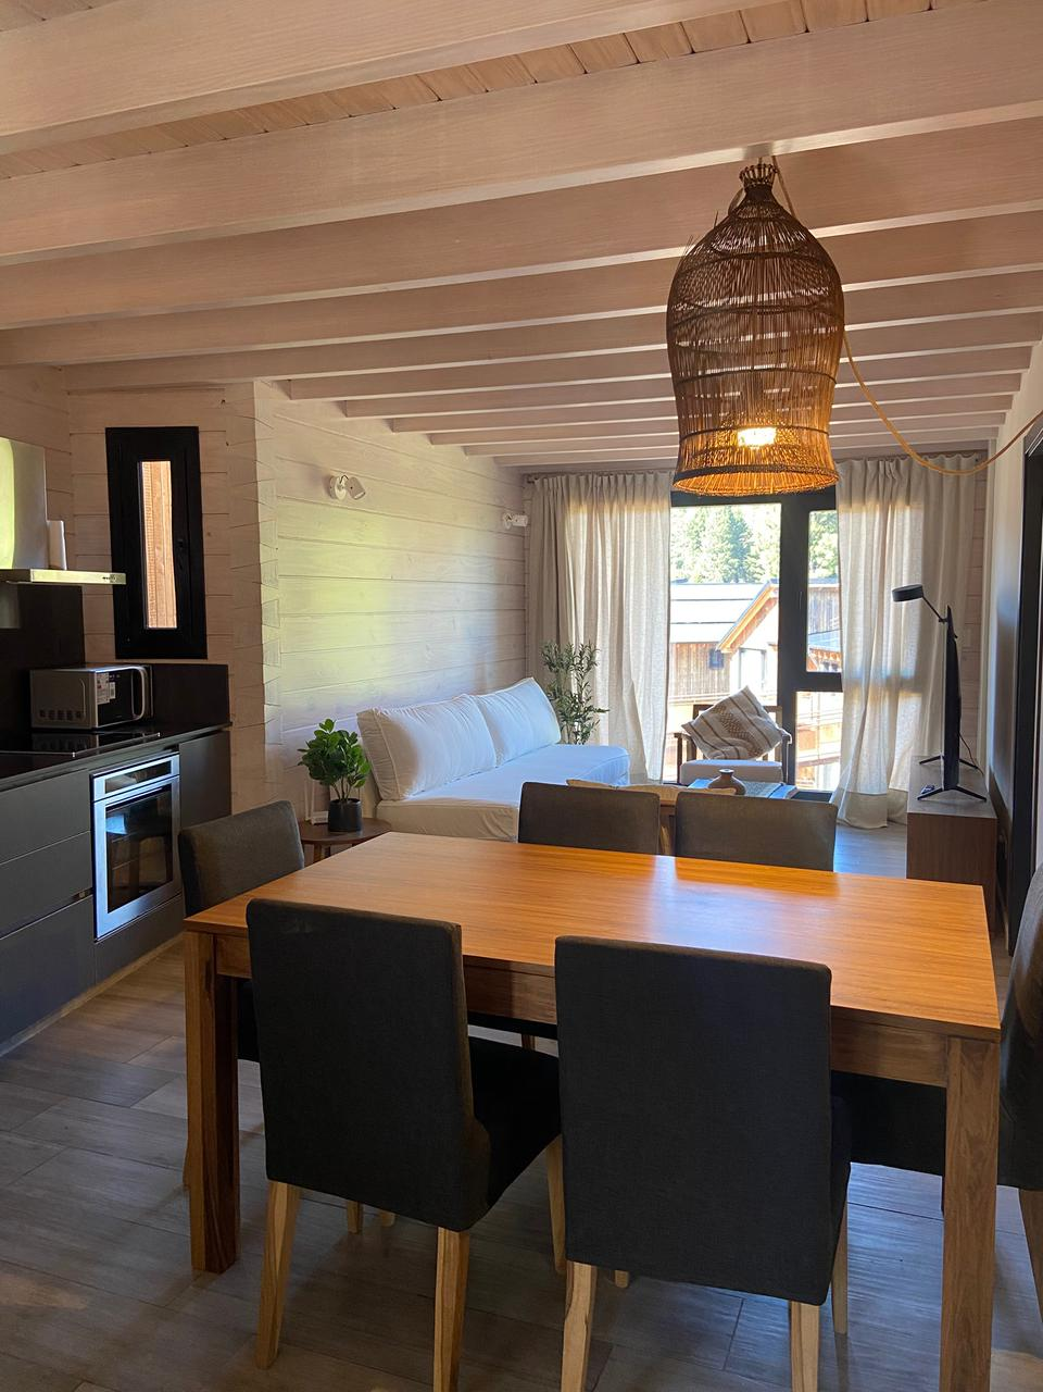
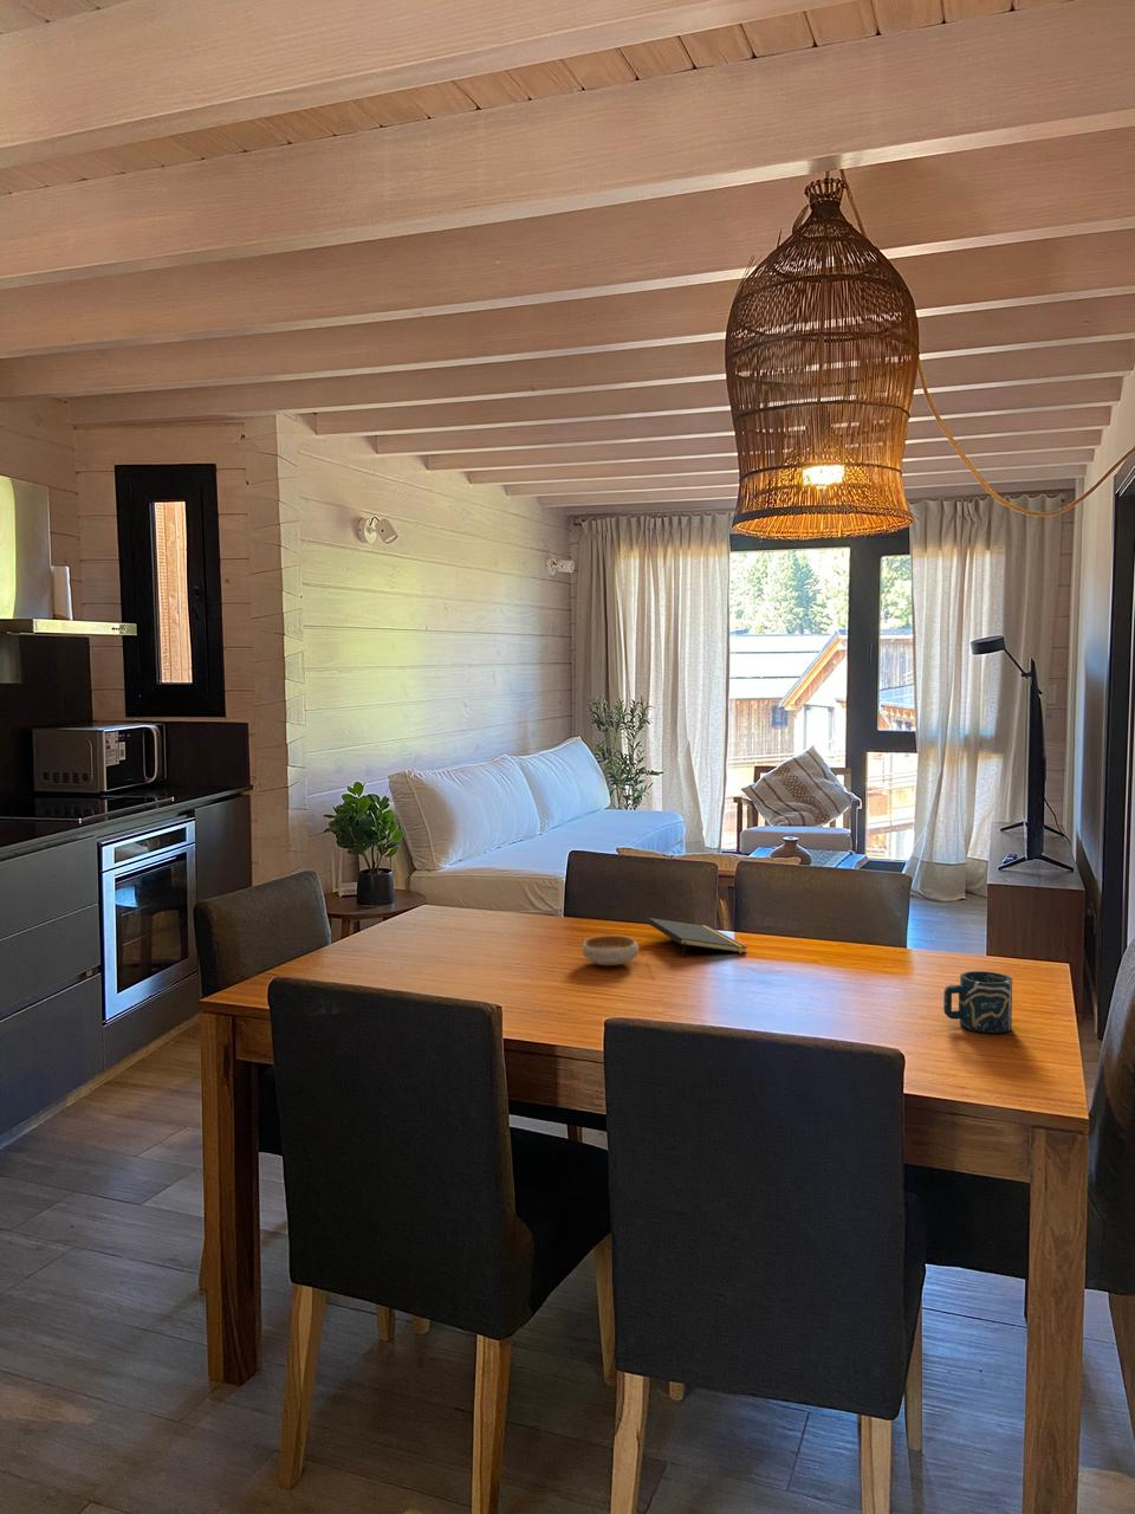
+ notepad (695, 935)
+ cup (976, 1000)
+ bowl (610, 951)
